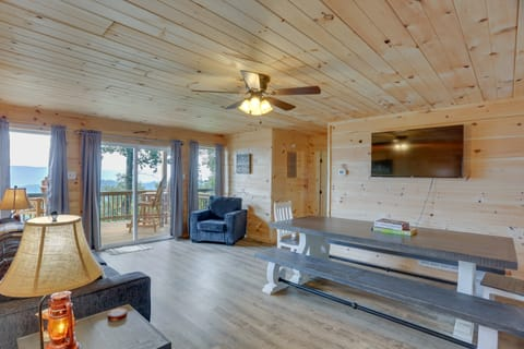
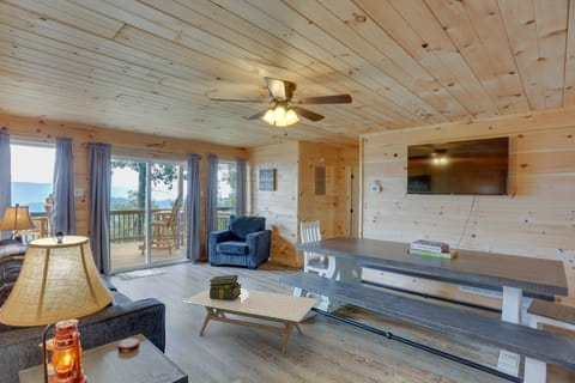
+ coffee table (250, 316)
+ stack of books (224, 286)
